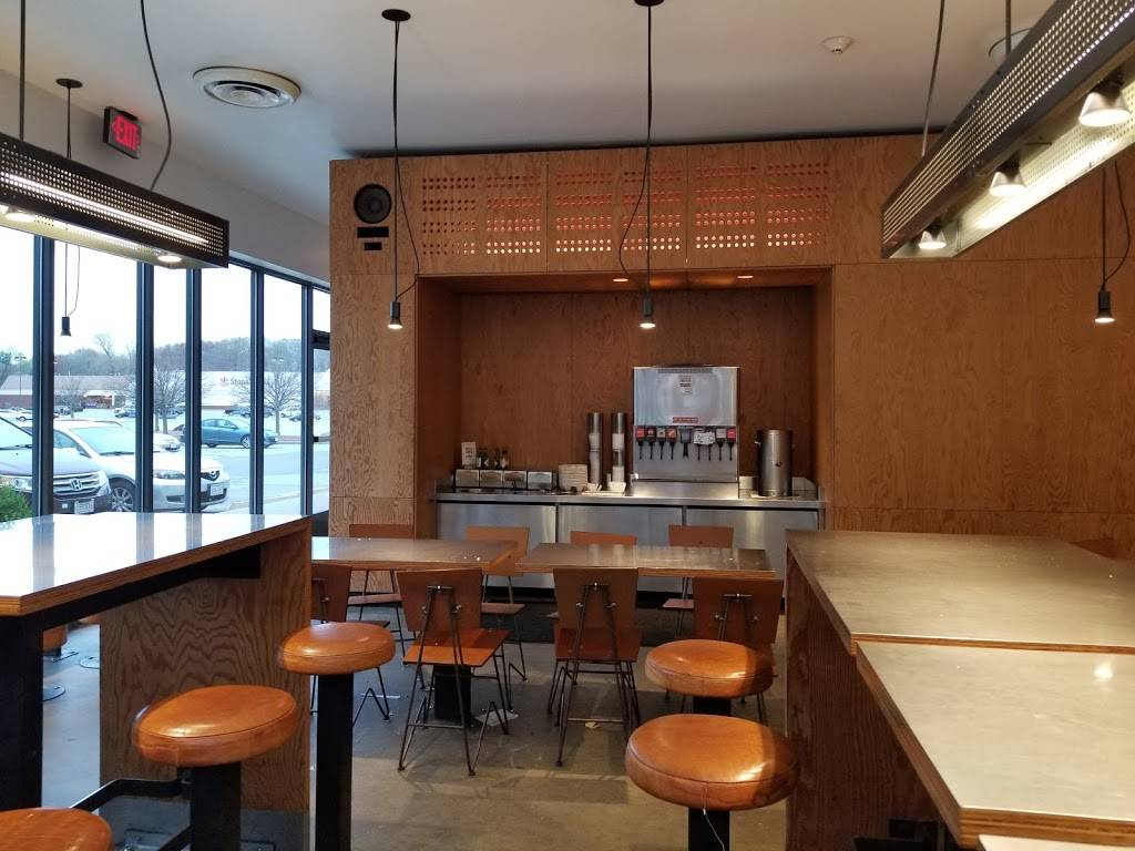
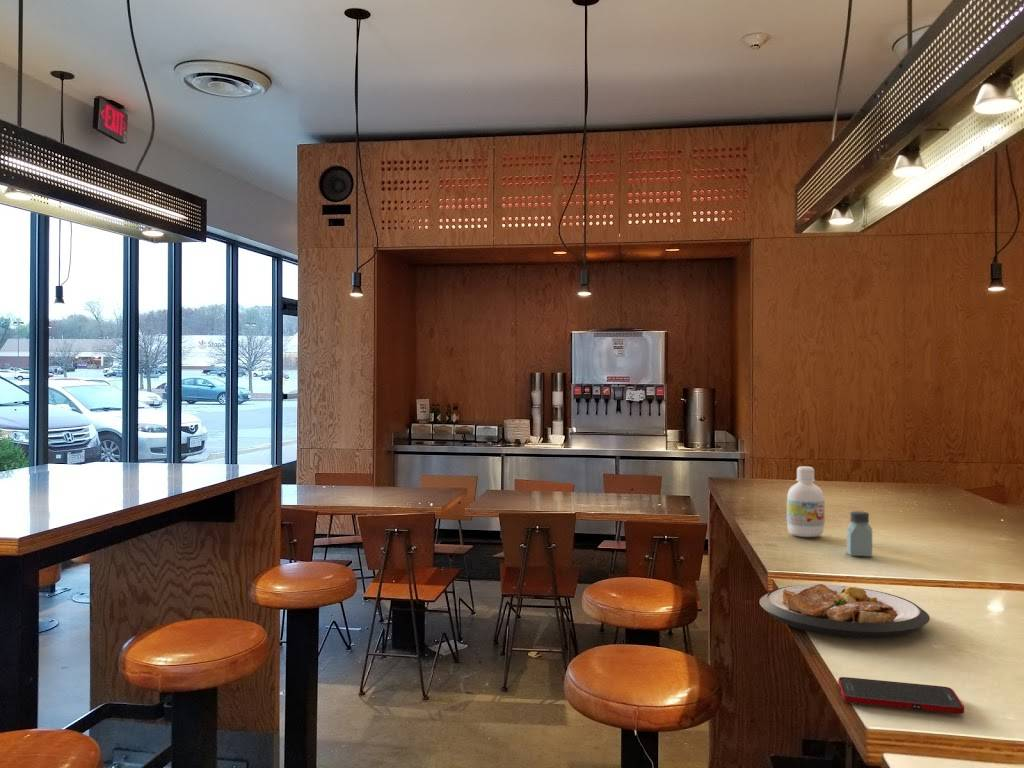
+ bottle (805, 501)
+ plate (841, 603)
+ saltshaker (859, 533)
+ cell phone (898, 695)
